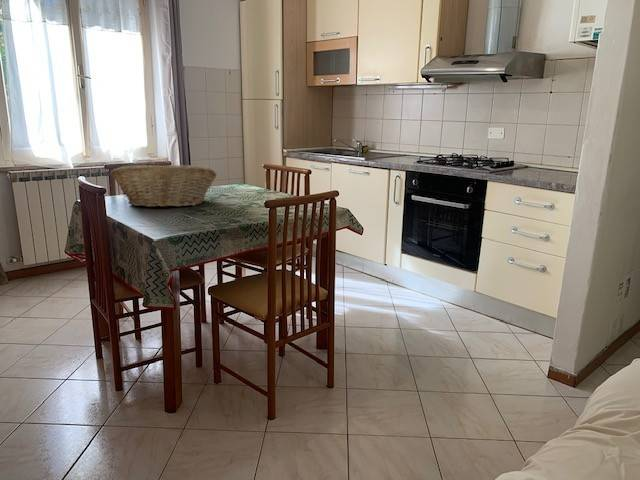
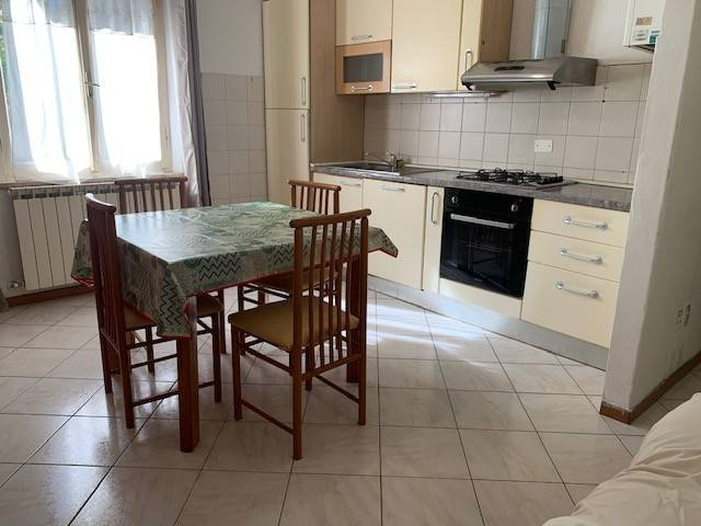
- fruit basket (165, 182)
